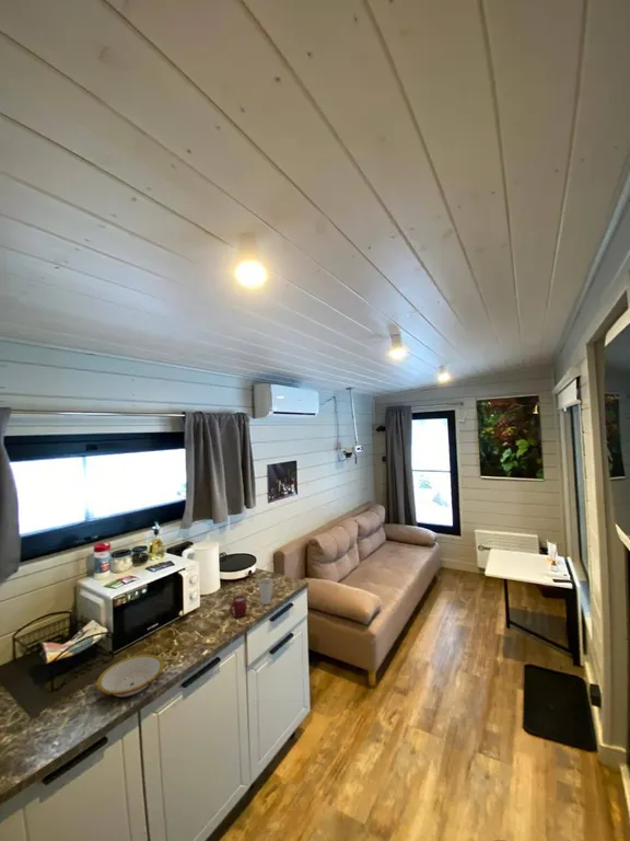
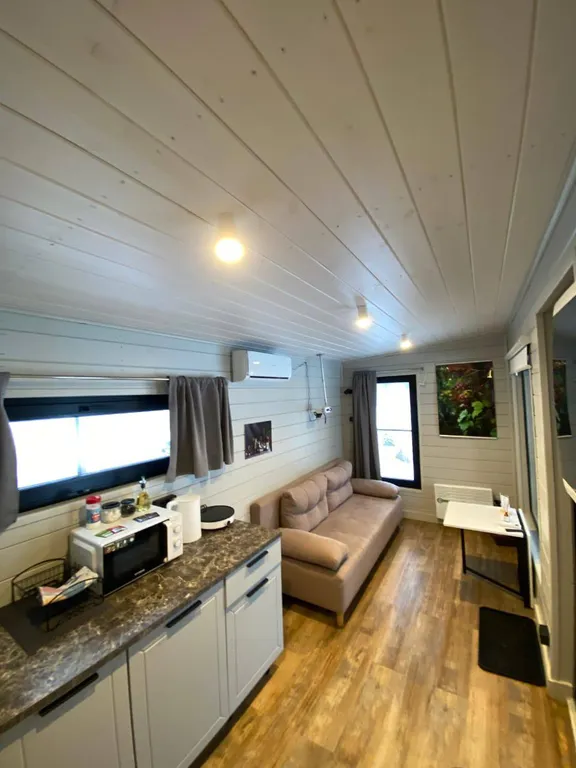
- cup (264, 588)
- cup (237, 607)
- bowl (131, 678)
